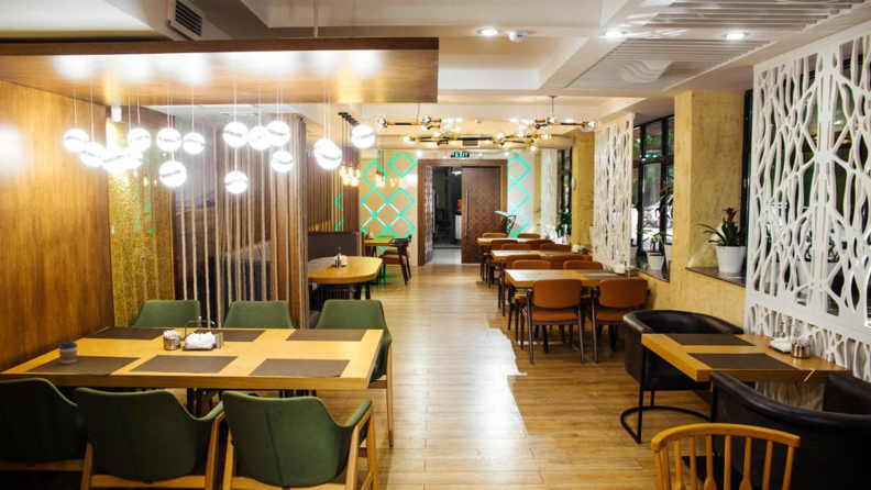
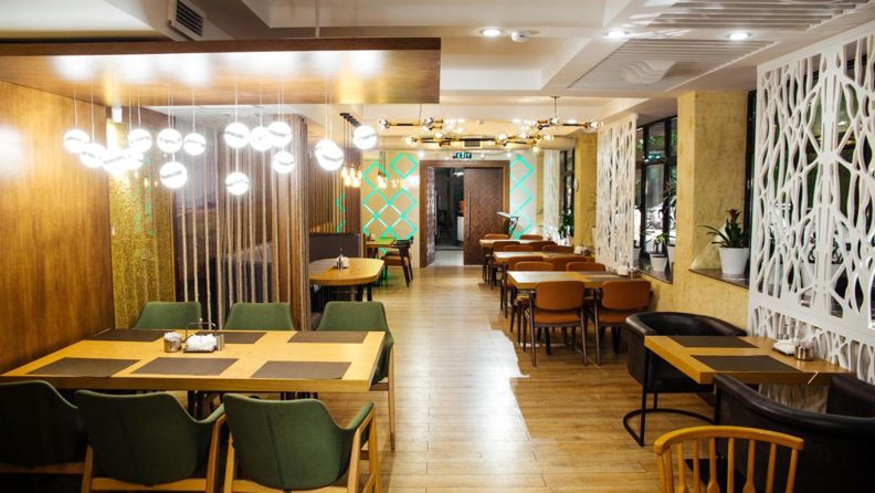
- coffee cup (68, 352)
